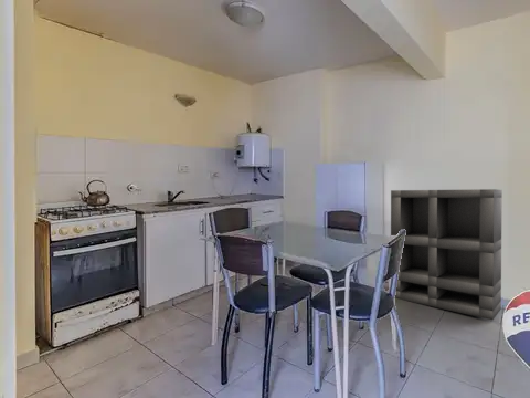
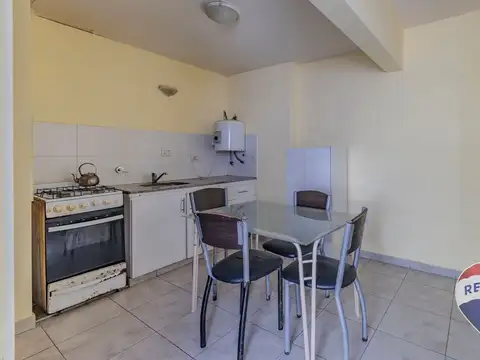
- shelving unit (443, 247)
